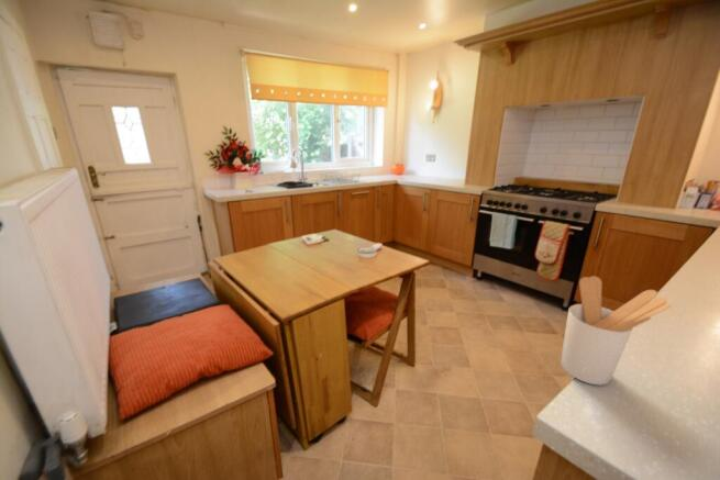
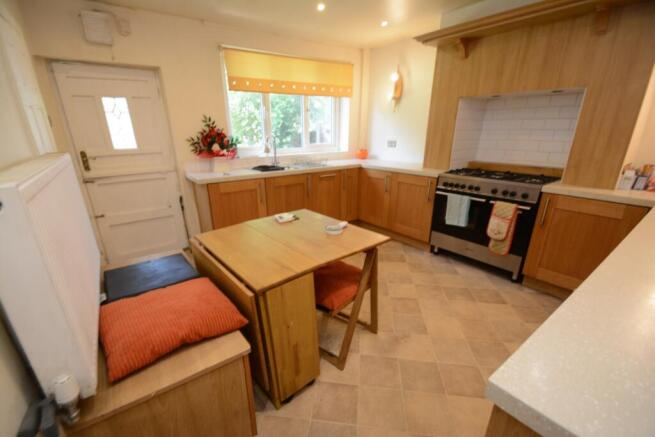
- utensil holder (610, 332)
